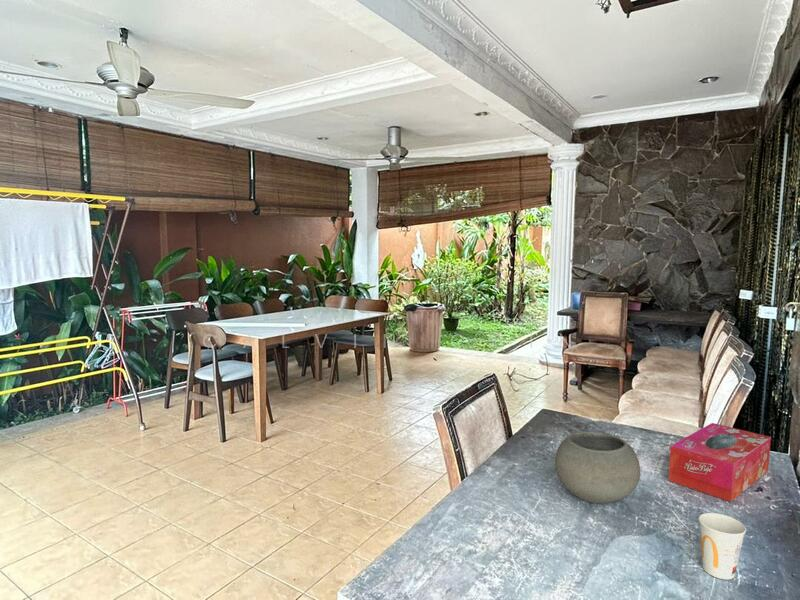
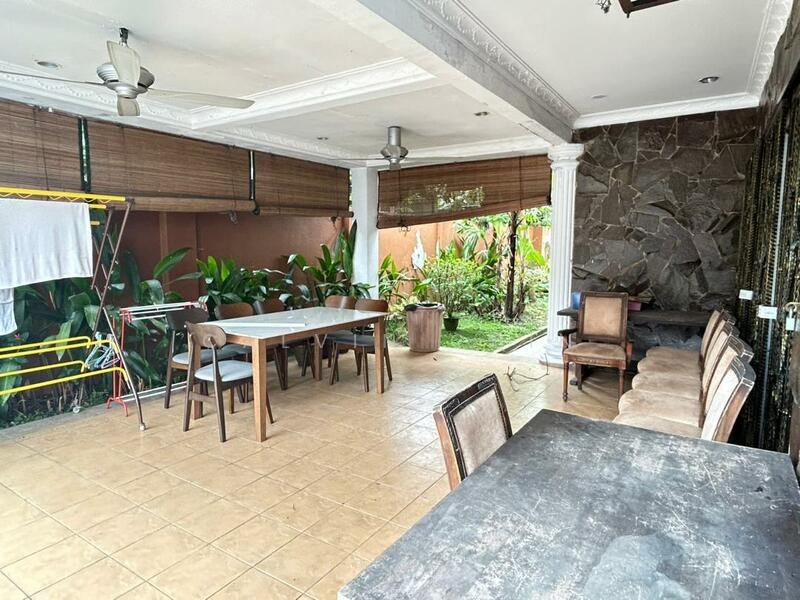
- cup (720, 547)
- tissue box (720, 458)
- bowl (595, 467)
